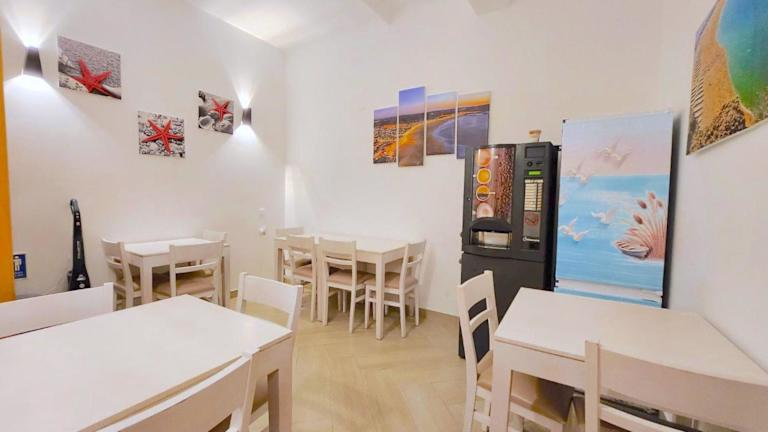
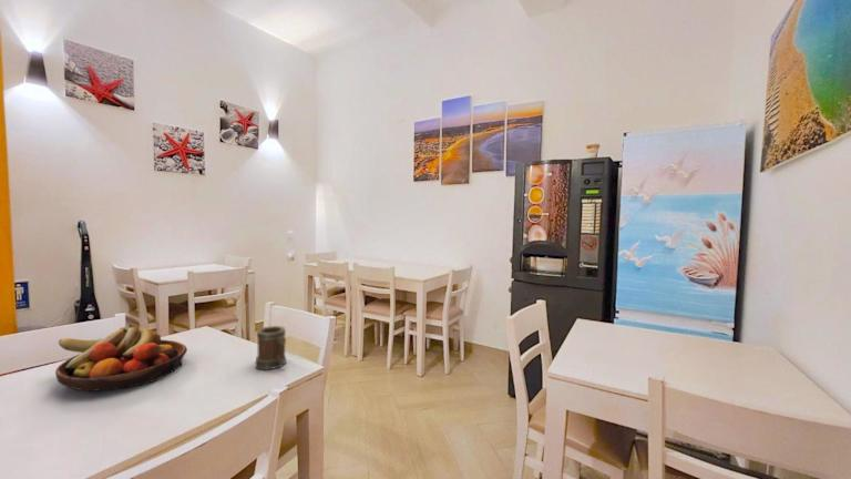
+ fruit bowl (125, 353)
+ mug (273, 347)
